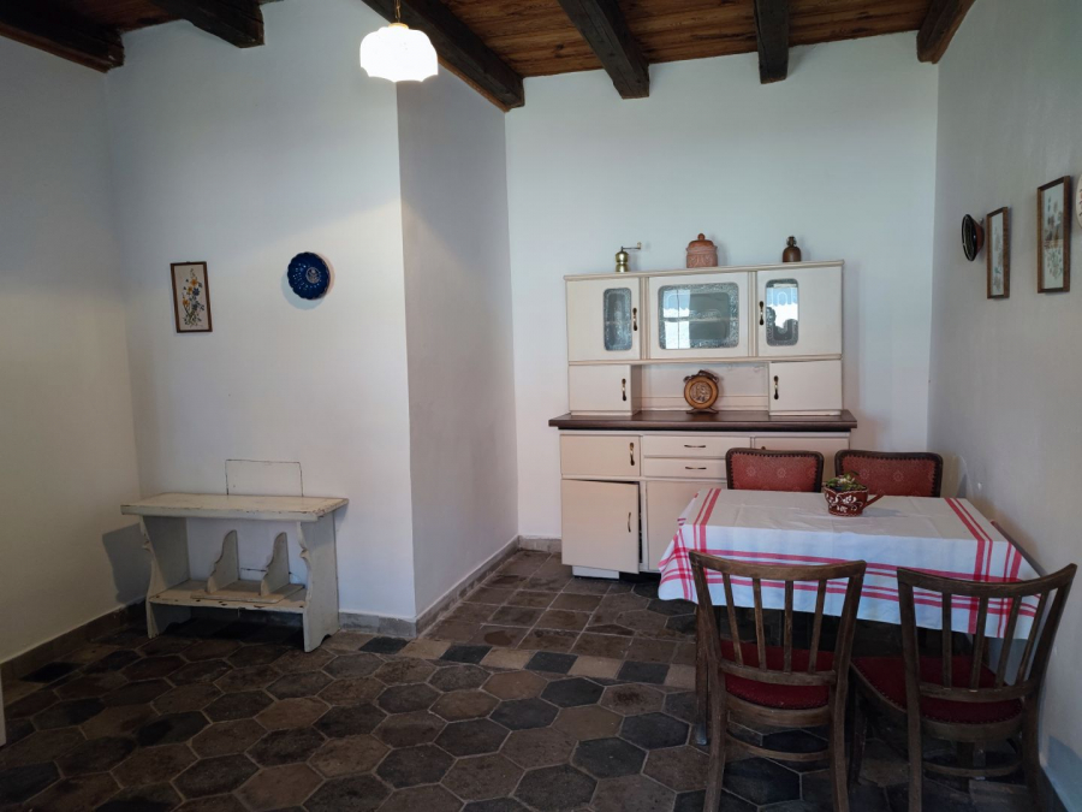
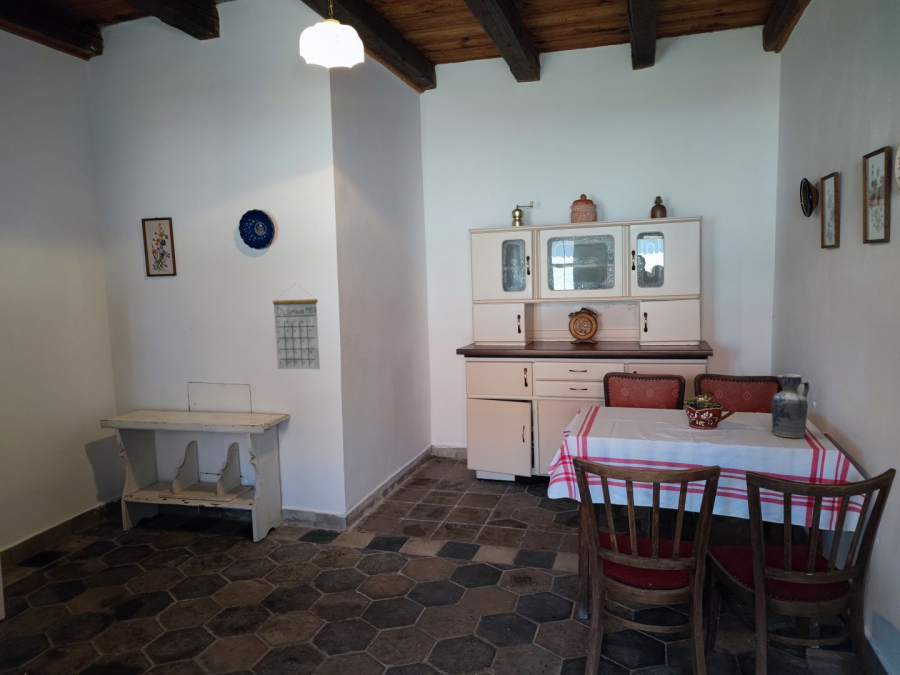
+ ceramic jug (791, 404)
+ calendar (296, 326)
